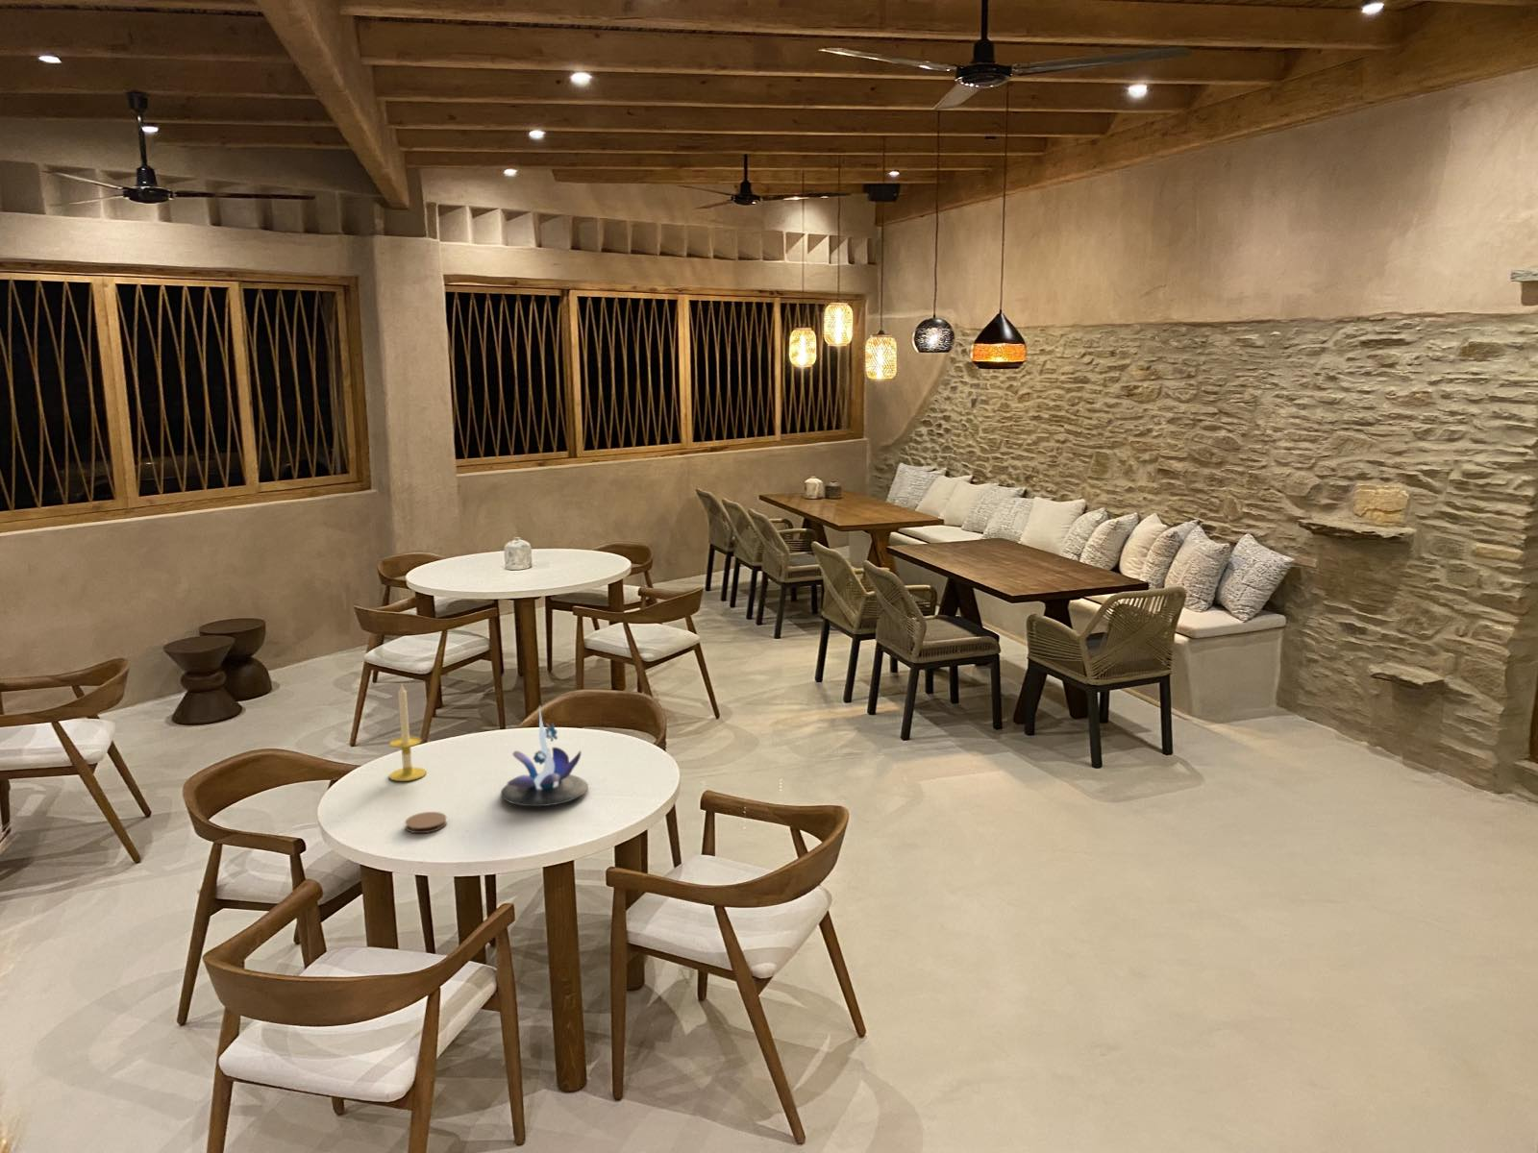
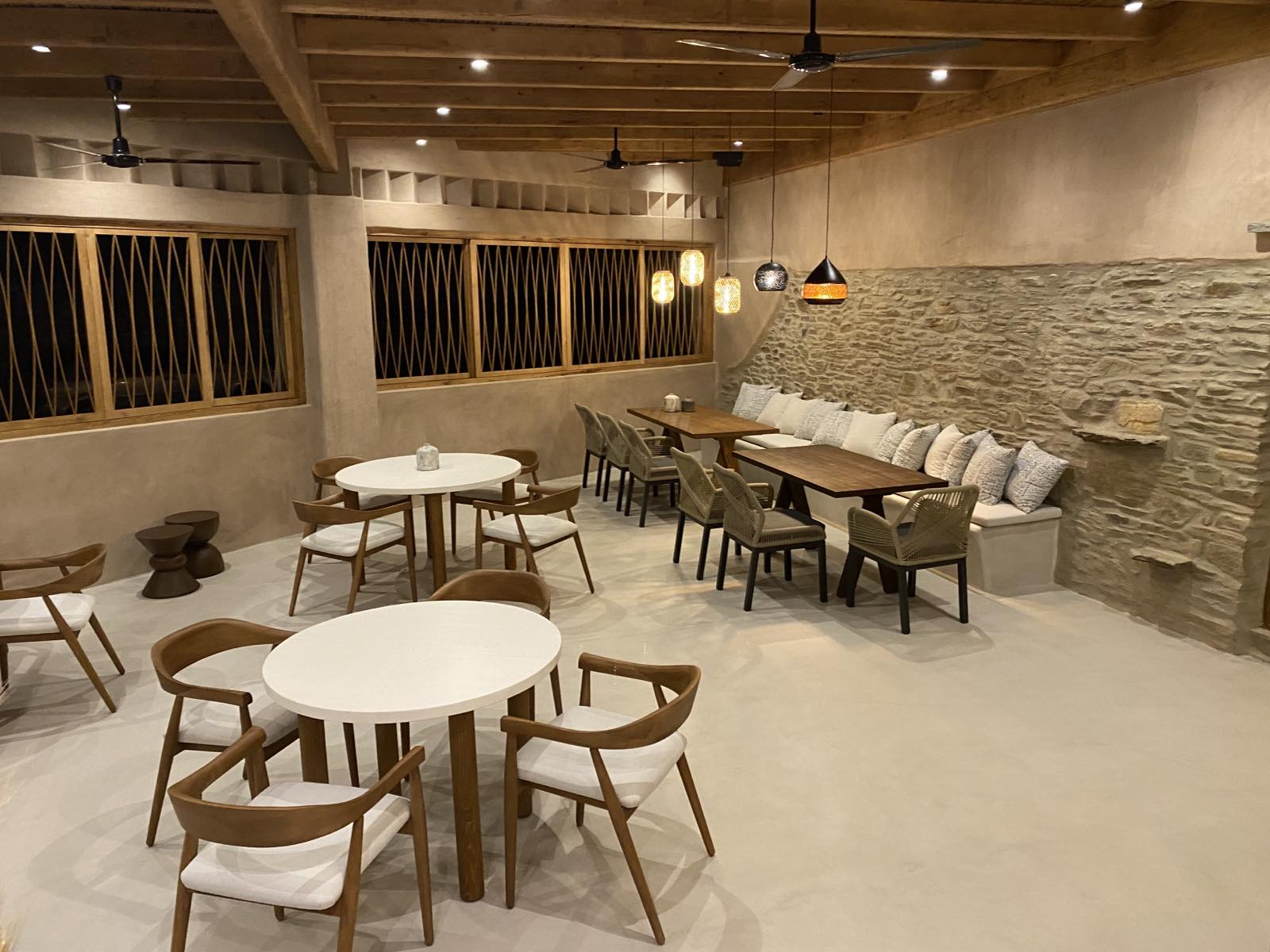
- candle (404, 728)
- coaster (426, 821)
- plant (541, 750)
